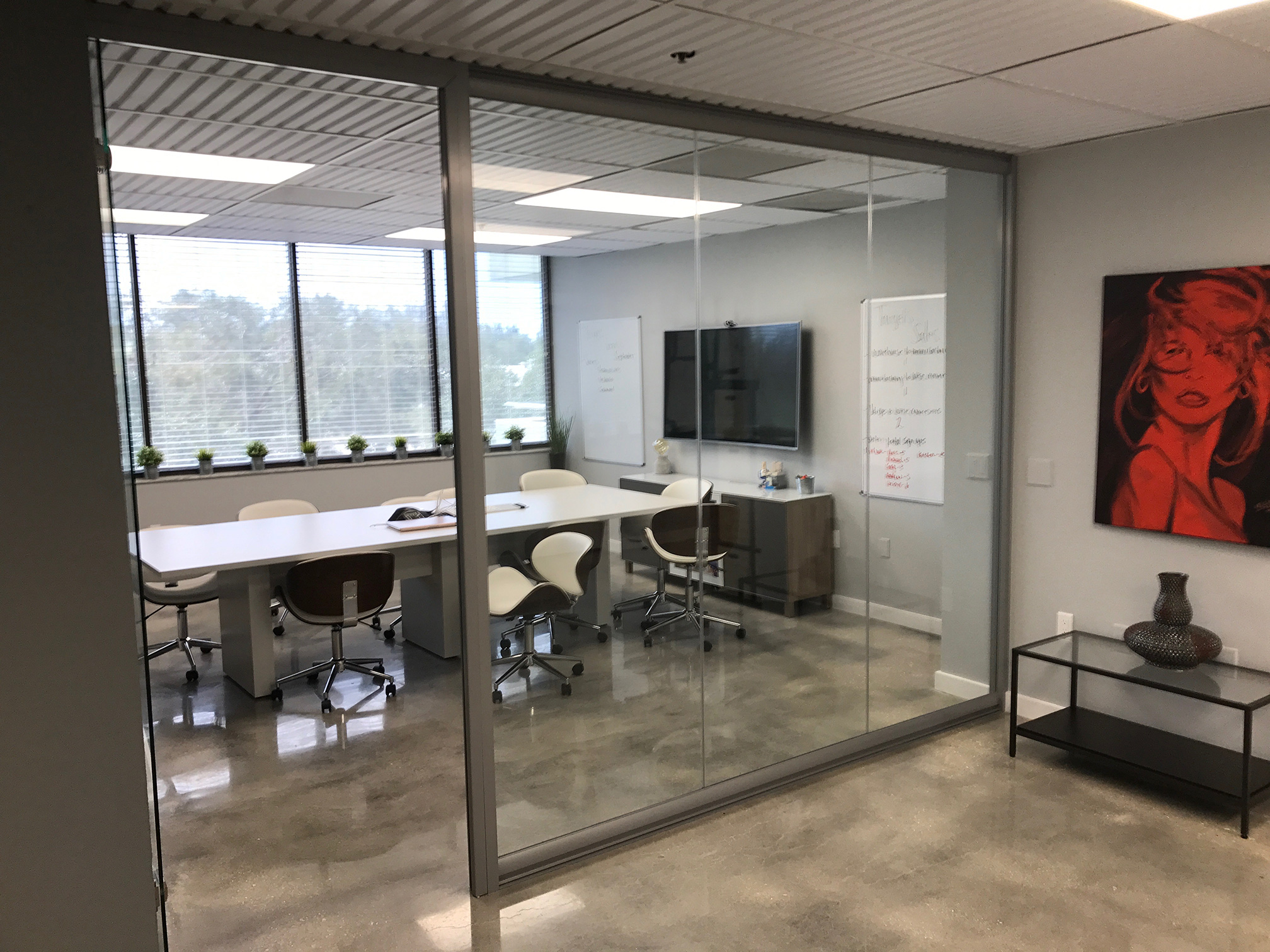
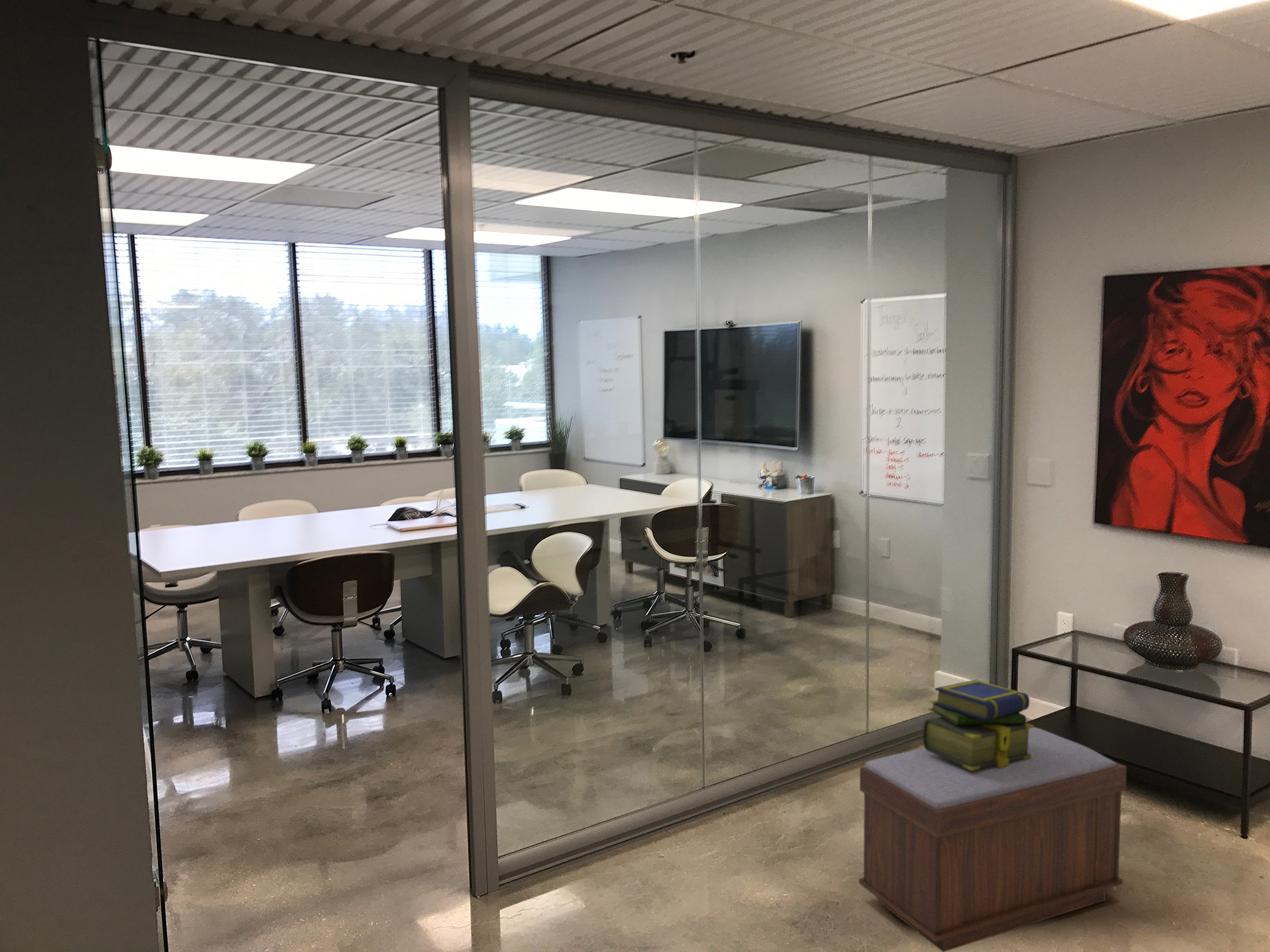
+ bench (990, 829)
+ stack of books (978, 720)
